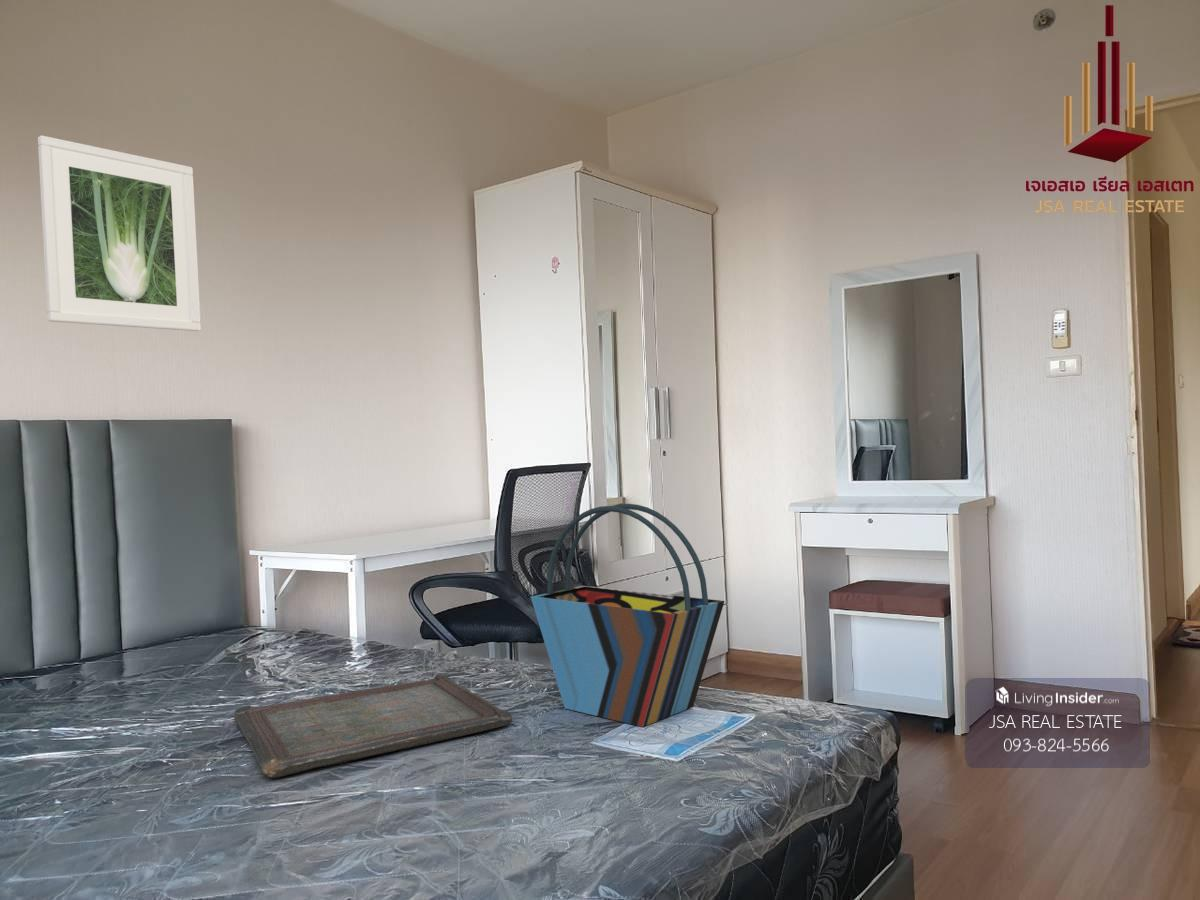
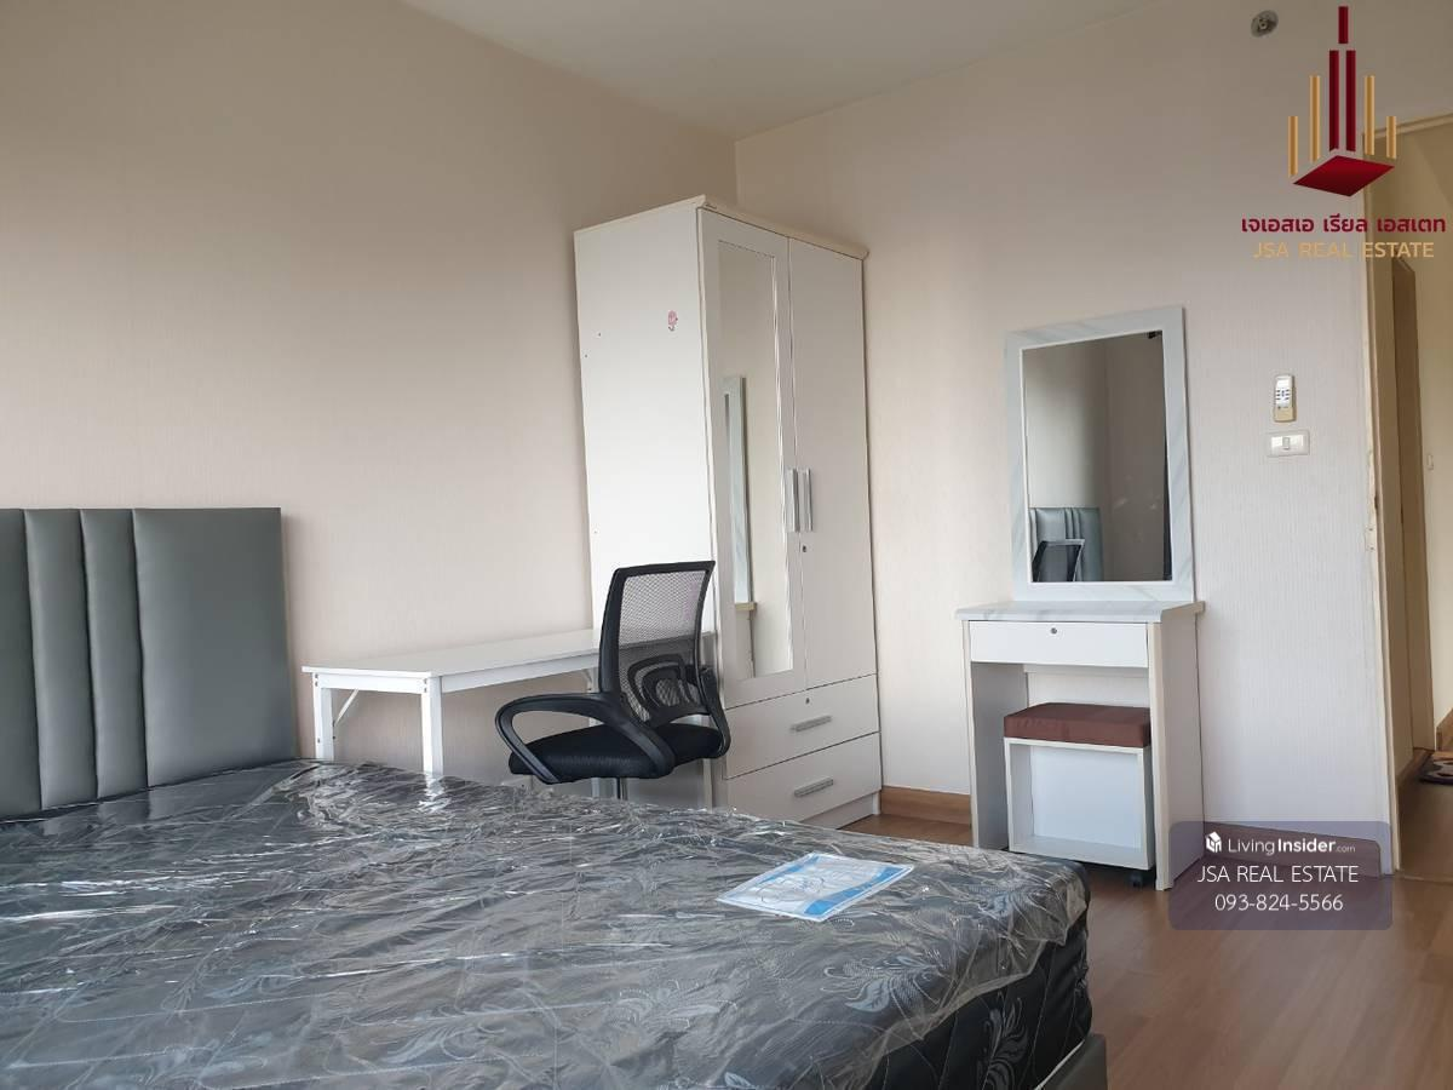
- serving tray (369, 718)
- tote bag (624, 606)
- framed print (124, 239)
